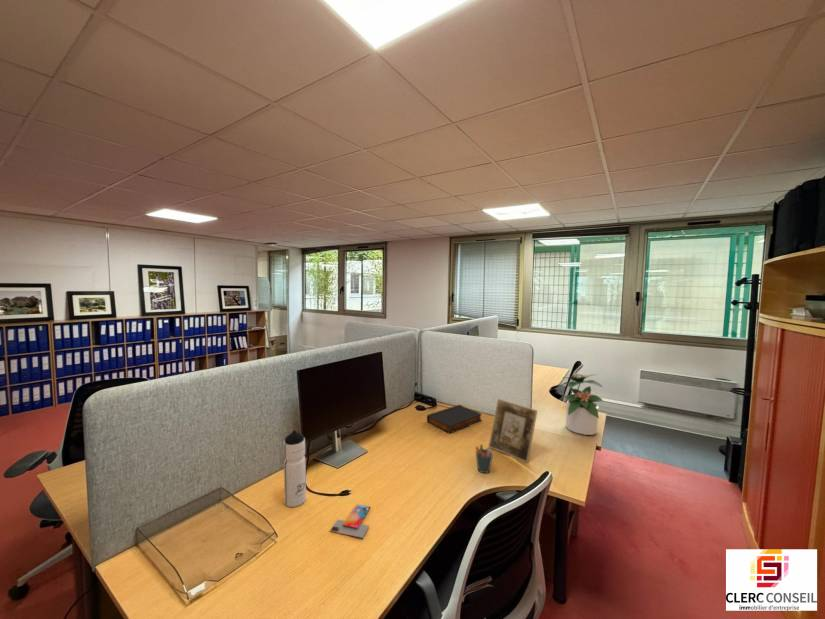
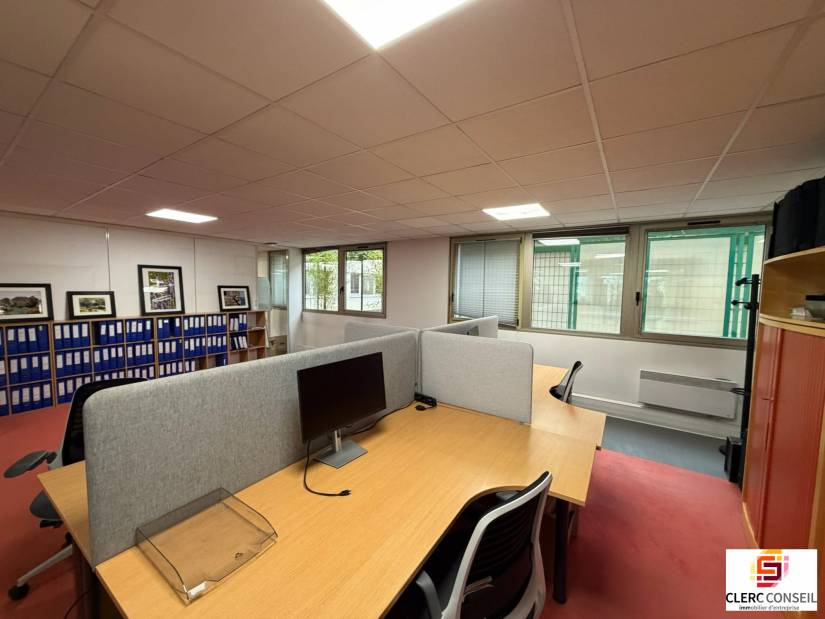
- picture frame (512, 429)
- smartphone (355, 518)
- potted plant (579, 400)
- water bottle (294, 465)
- pen holder (483, 457)
- book (454, 417)
